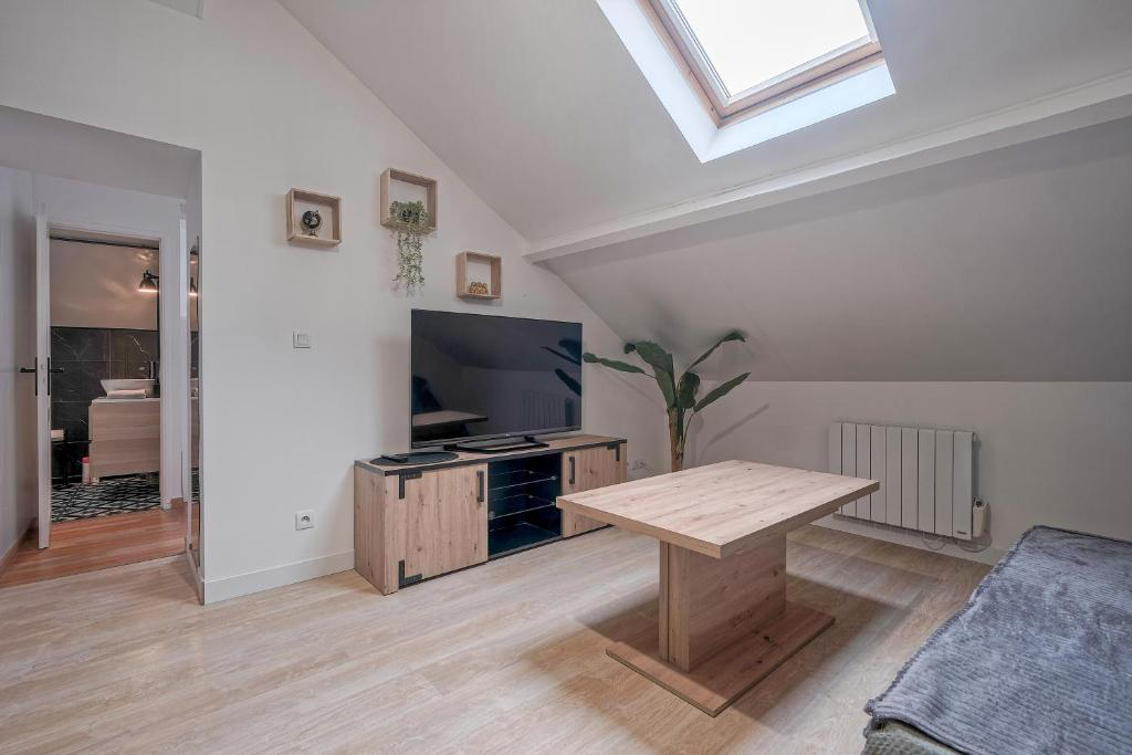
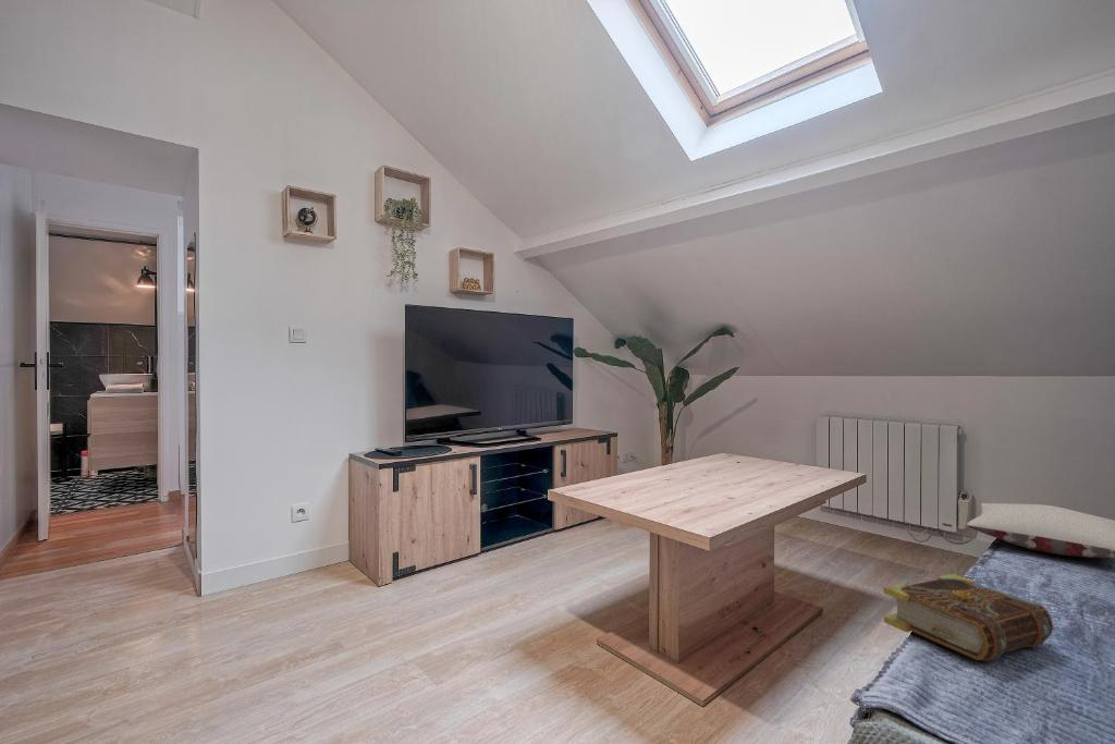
+ book (963, 612)
+ pillow (1050, 525)
